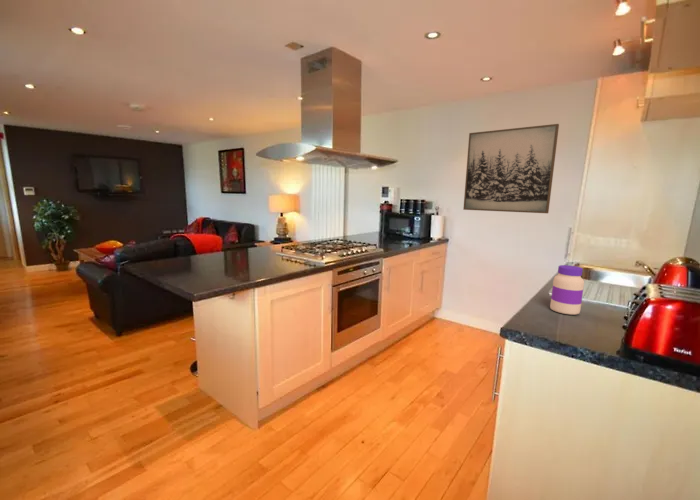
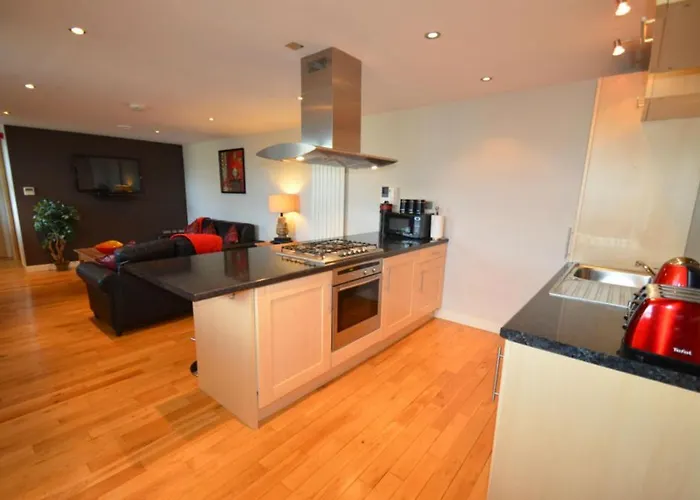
- wall art (506, 171)
- jar (567, 289)
